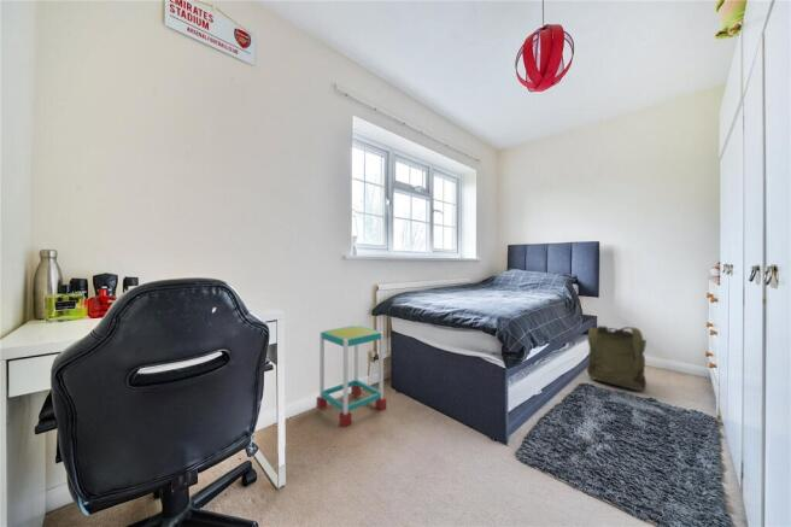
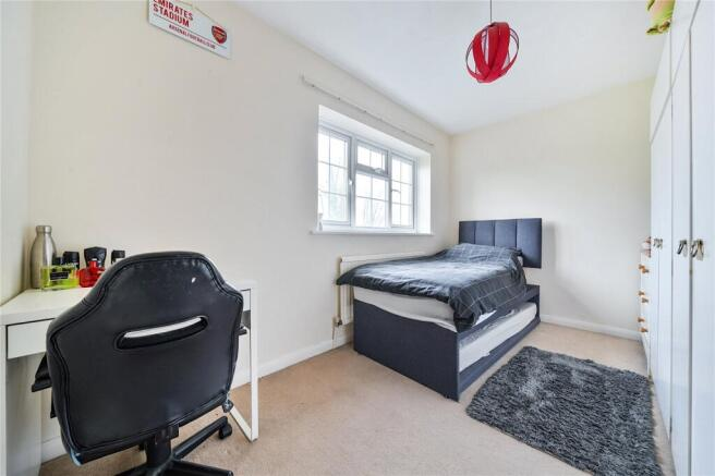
- side table (355, 369)
- backpack (614, 353)
